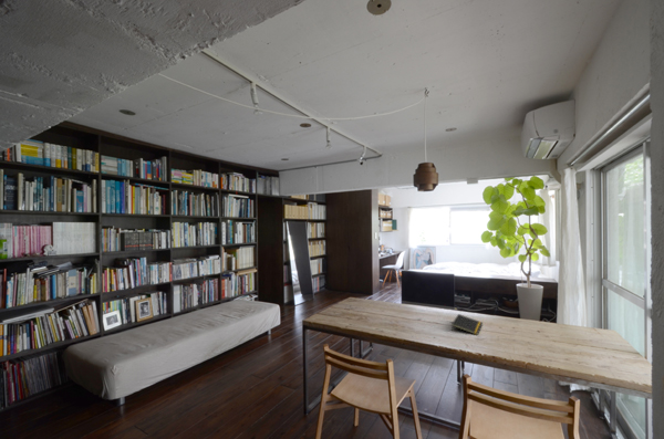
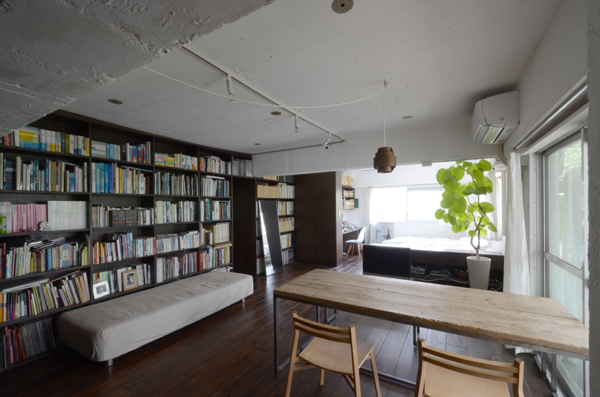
- notepad (467, 323)
